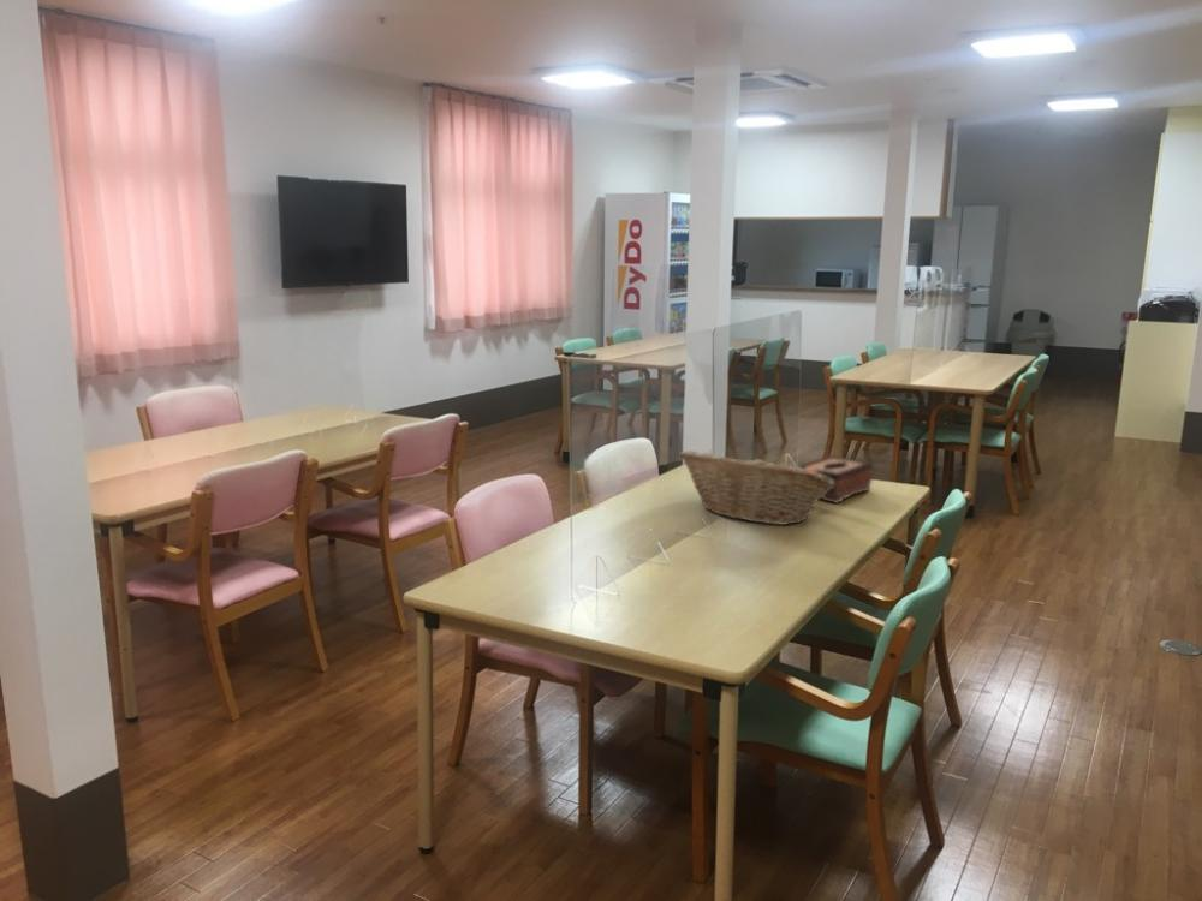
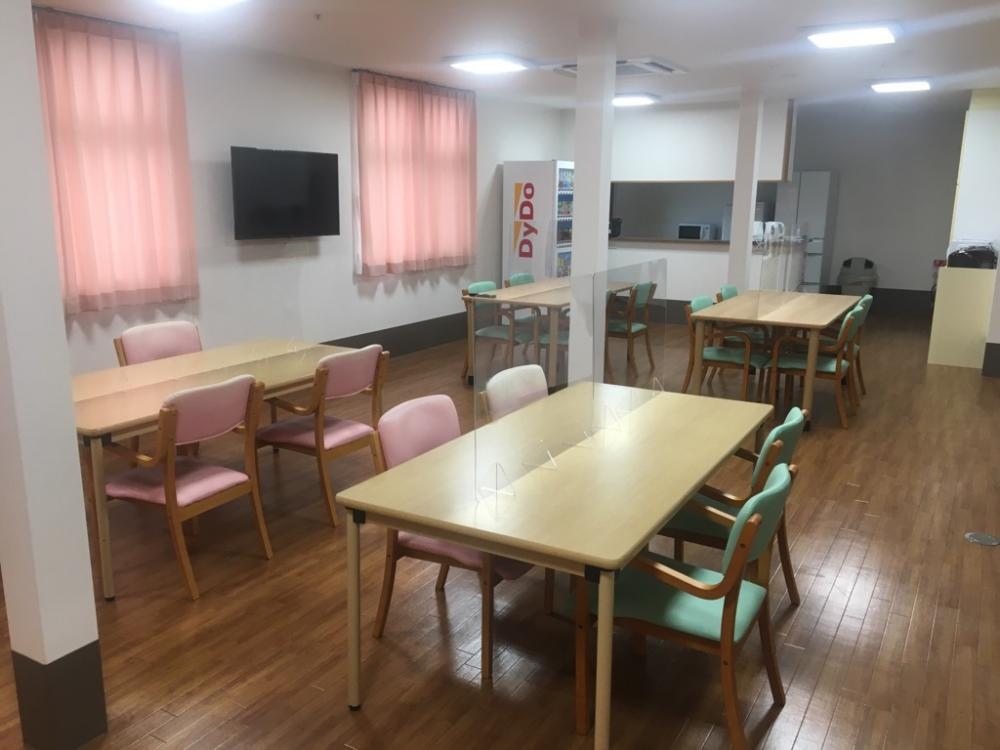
- tissue box (833, 478)
- fruit basket (752, 479)
